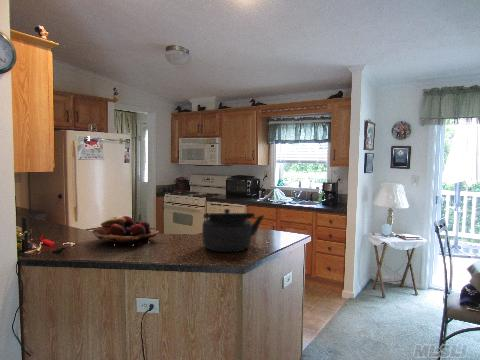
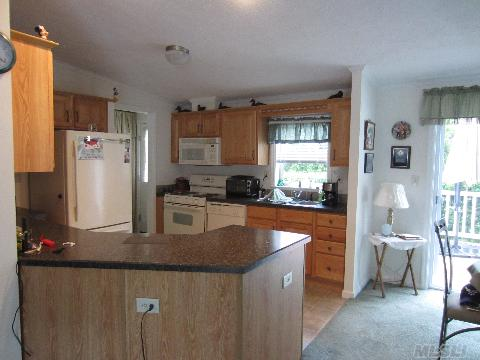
- kettle (228, 228)
- fruit basket (124, 229)
